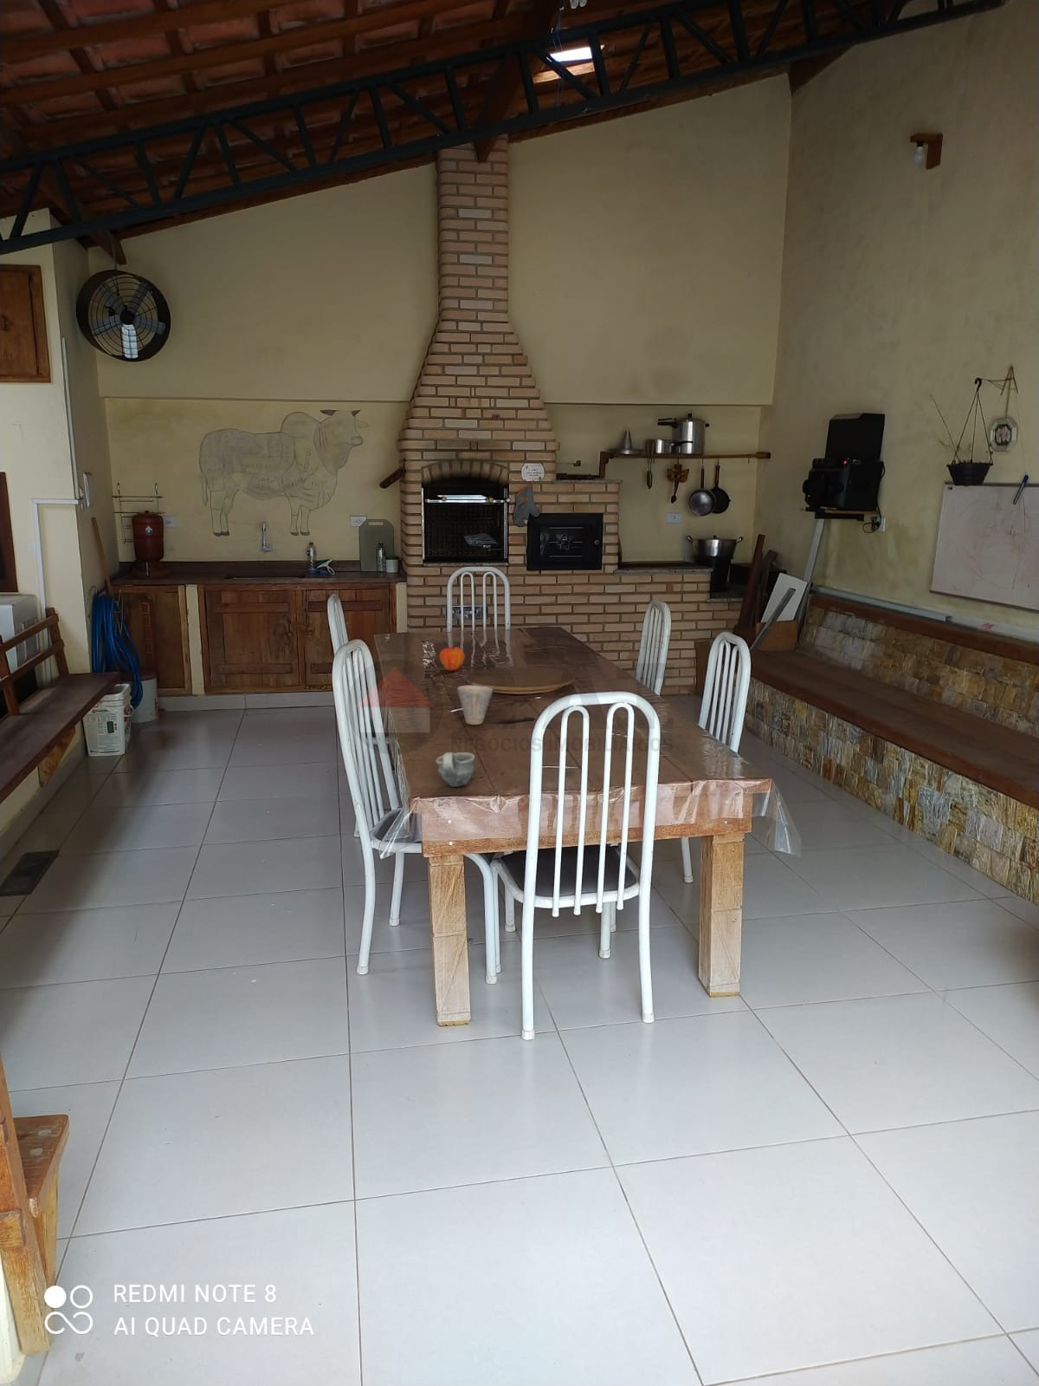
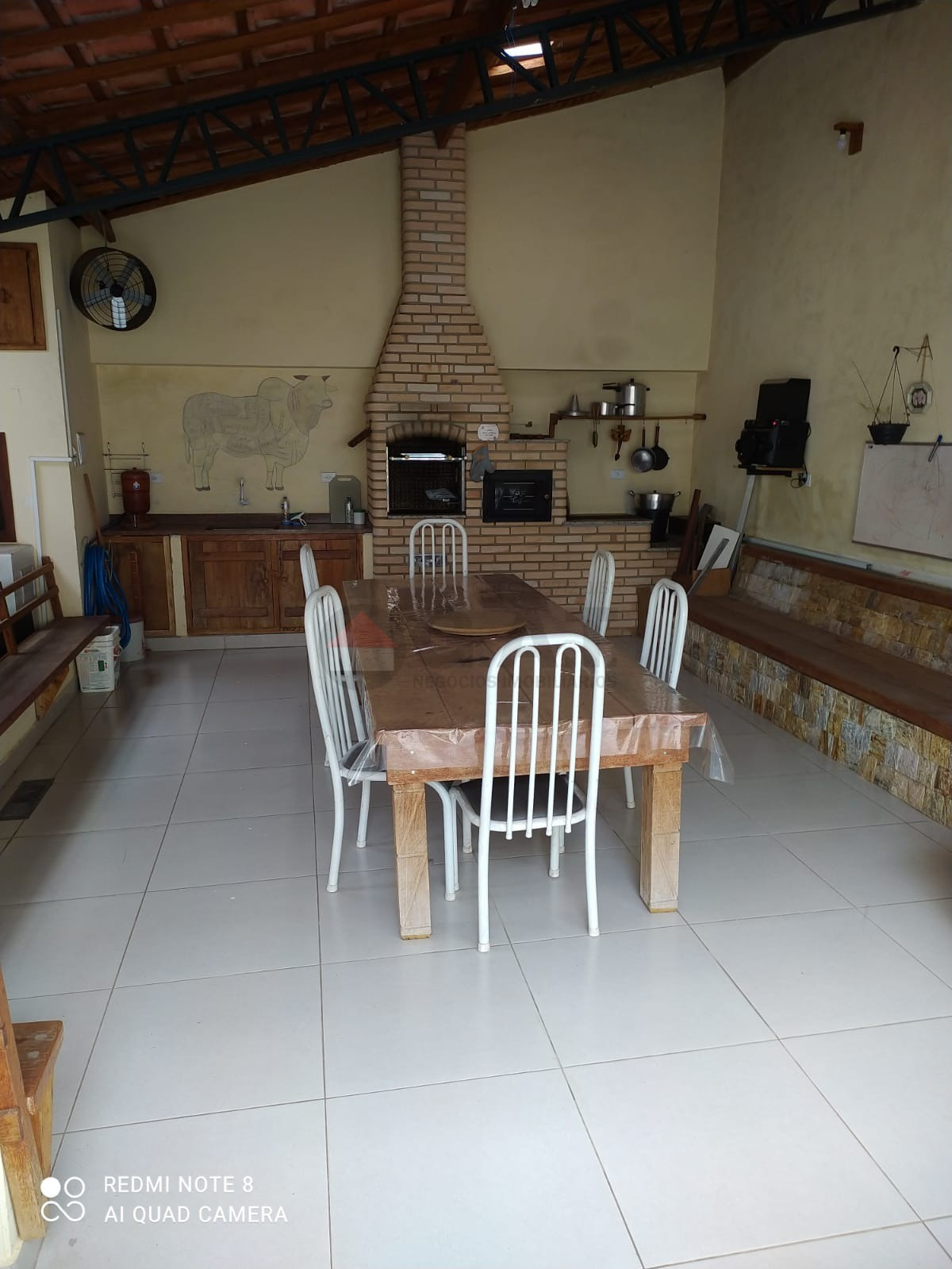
- cup (476, 704)
- cup (453, 767)
- fruit (452, 658)
